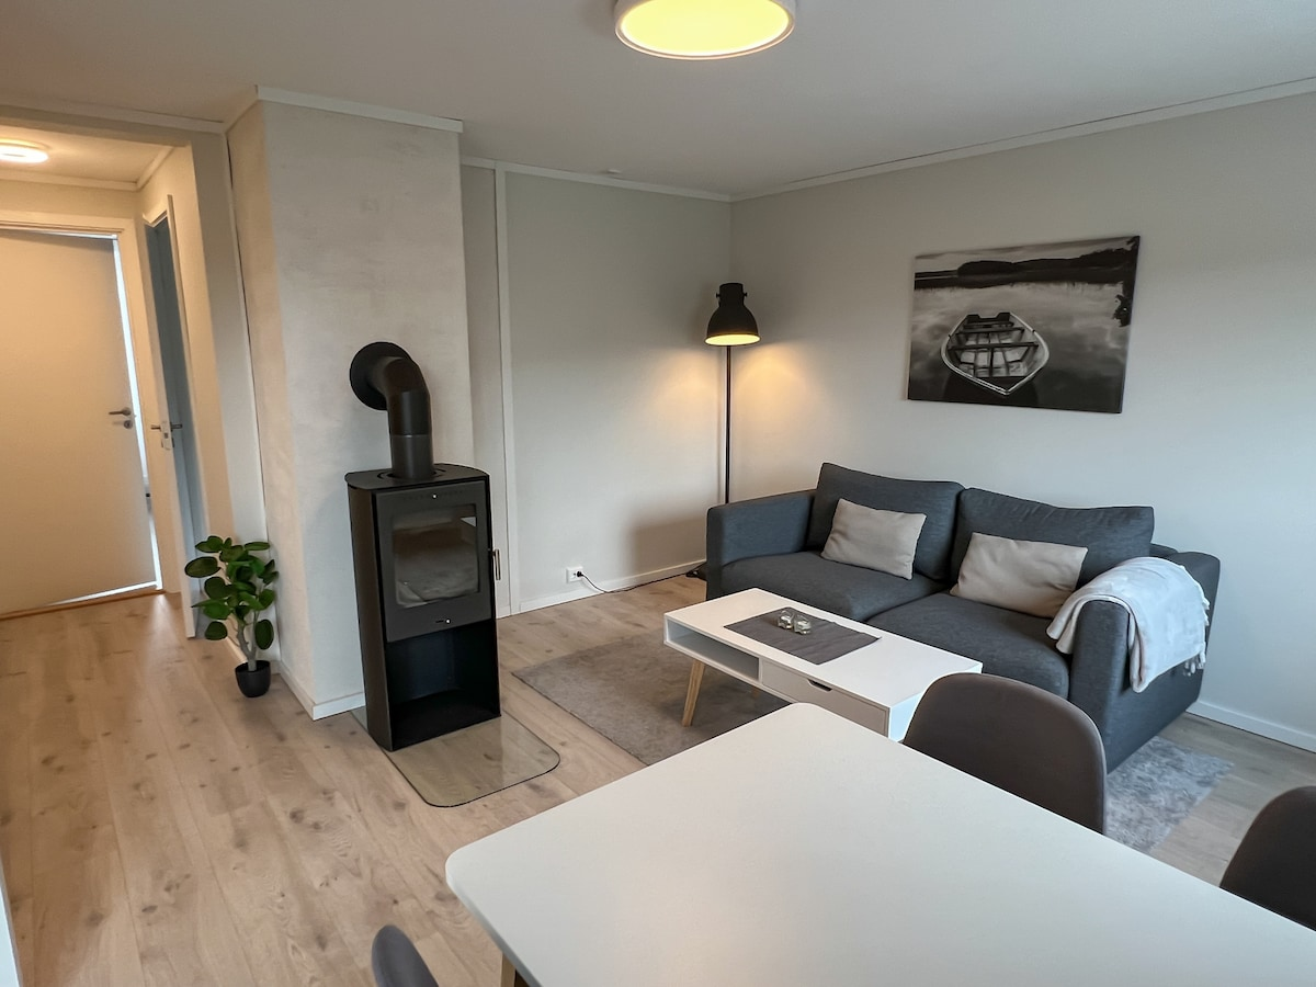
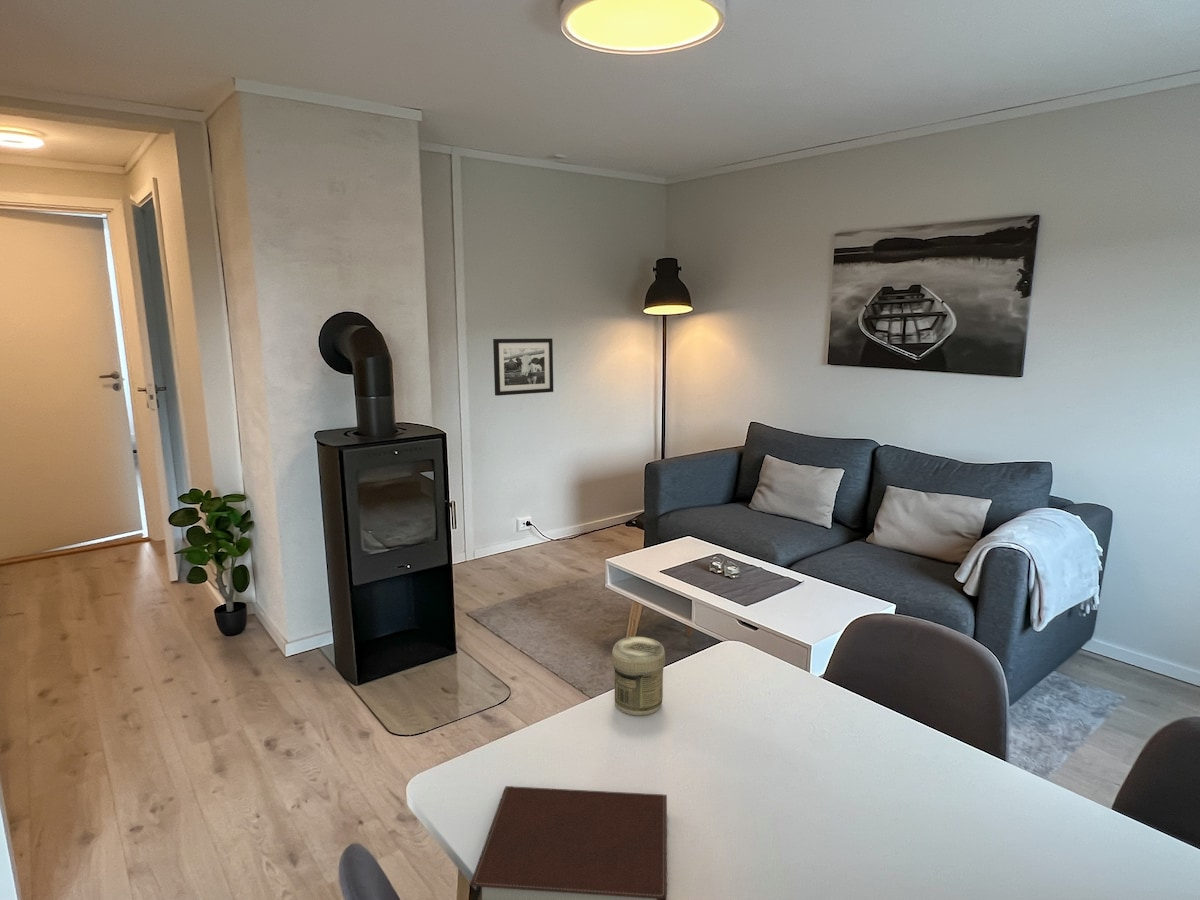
+ jar (638, 675)
+ notebook (577, 844)
+ picture frame (524, 366)
